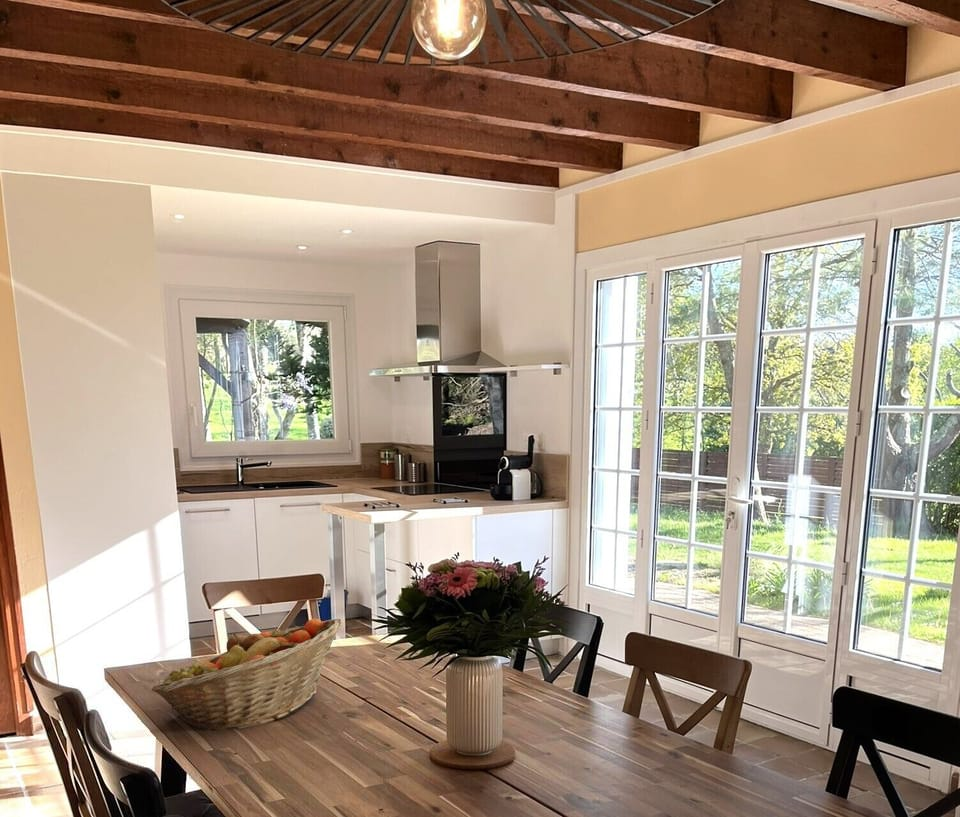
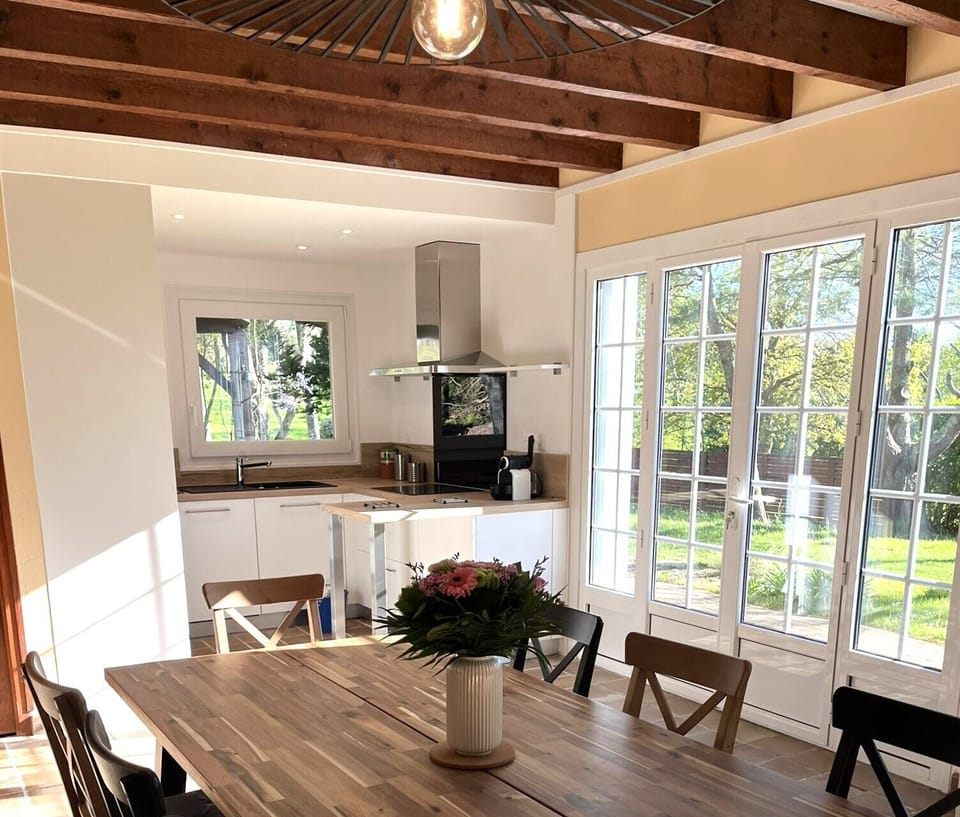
- fruit basket (254, 667)
